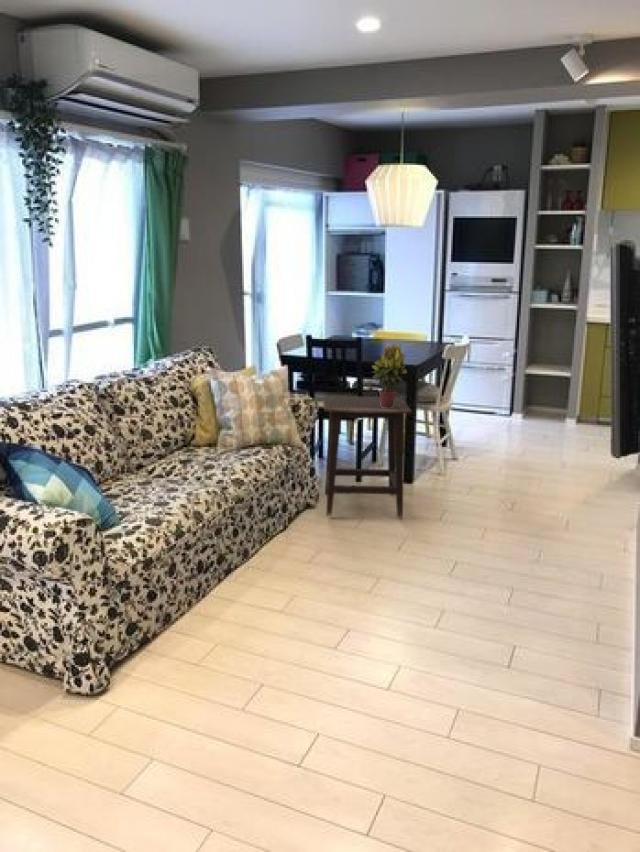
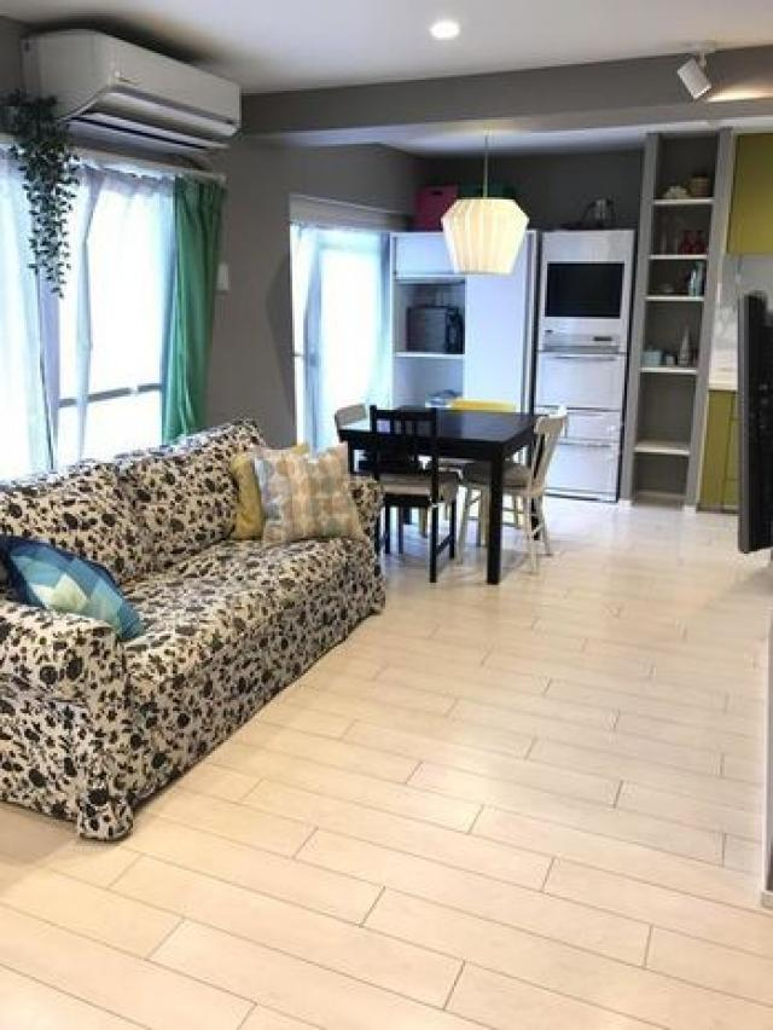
- potted plant (389, 374)
- side table (363, 469)
